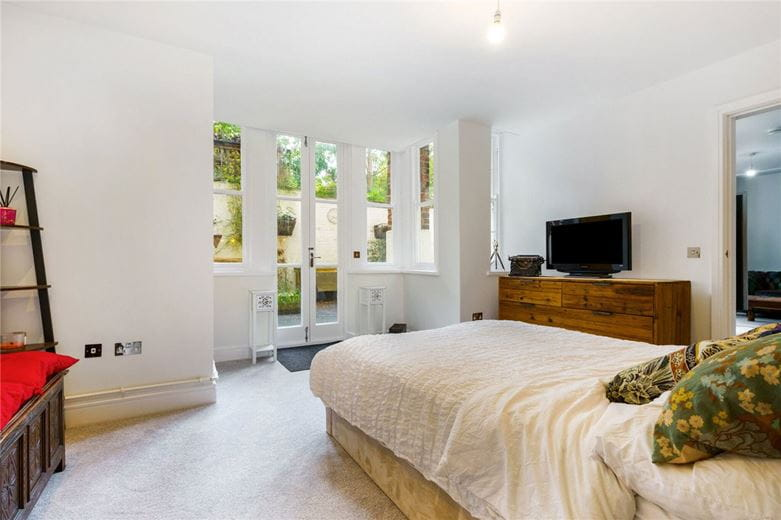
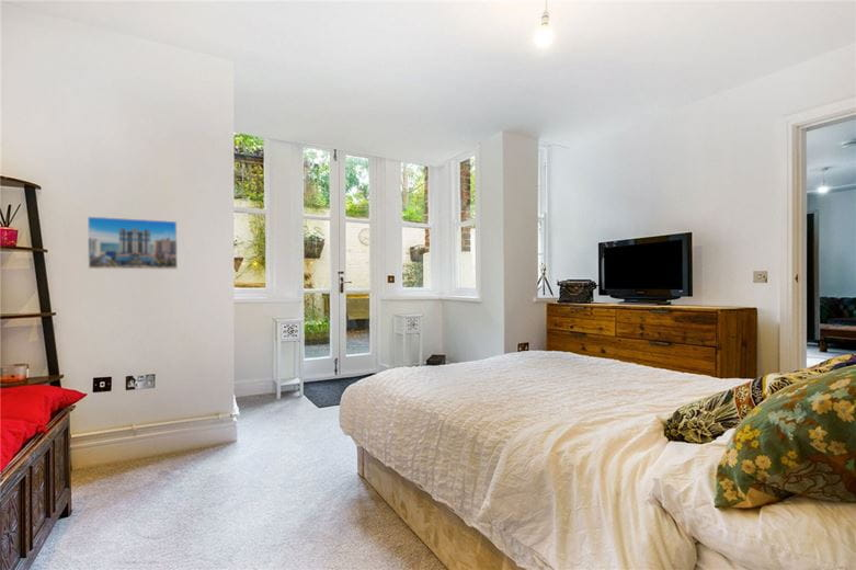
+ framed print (134, 243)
